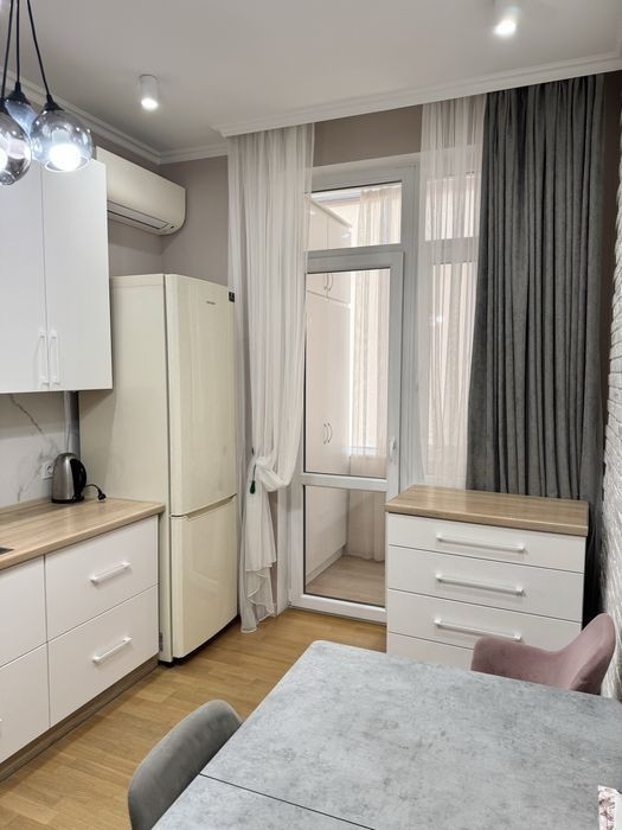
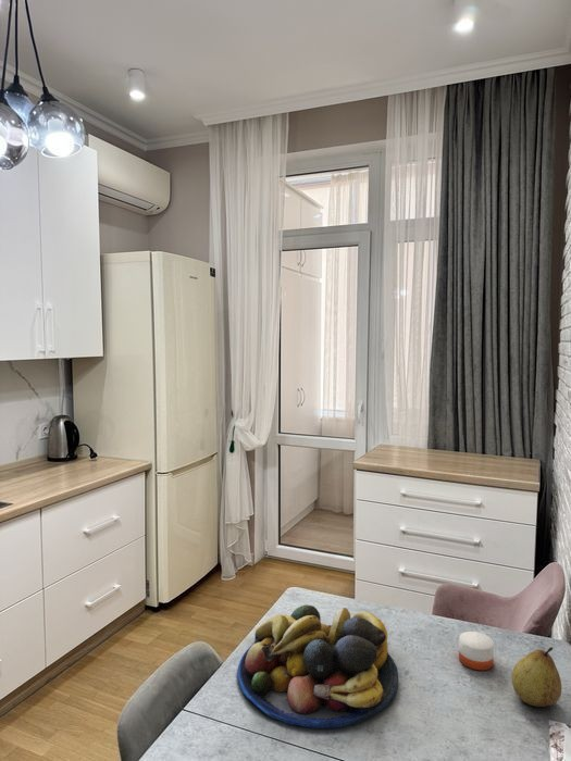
+ candle (476, 638)
+ fruit bowl (315, 643)
+ fruit (536, 671)
